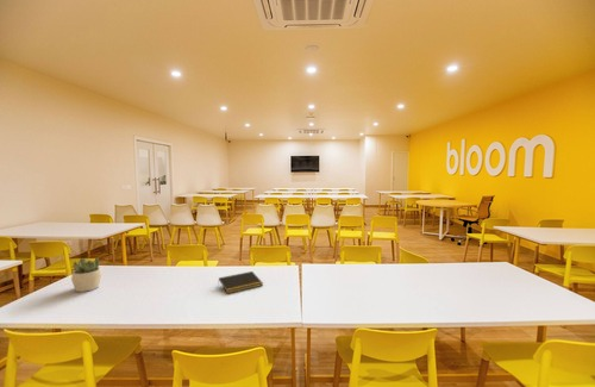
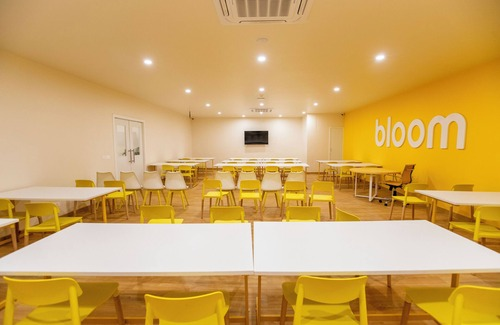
- succulent plant (87, 273)
- notepad (240, 281)
